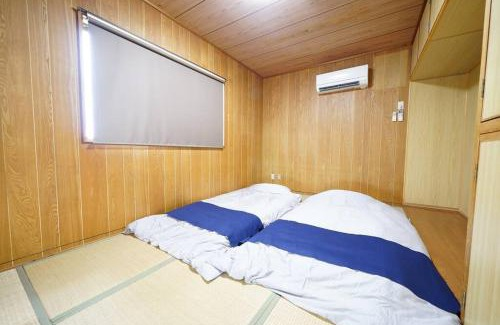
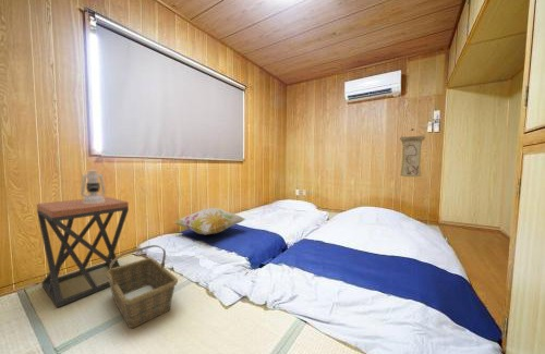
+ stool (85, 242)
+ basket (140, 276)
+ lantern (93, 176)
+ decorative pillow (210, 220)
+ wall scroll (411, 152)
